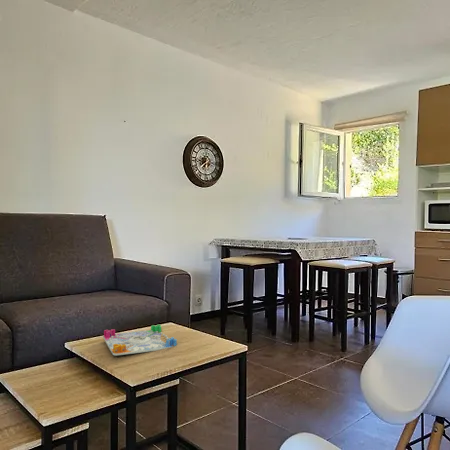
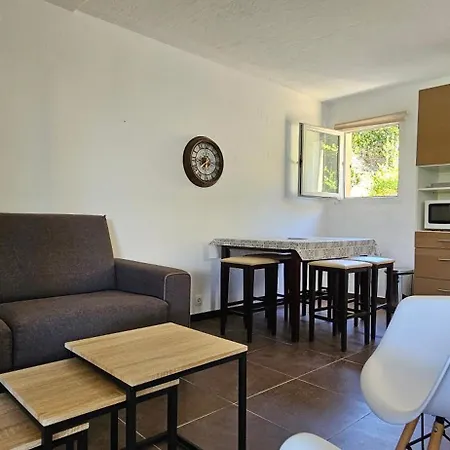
- board game (139, 338)
